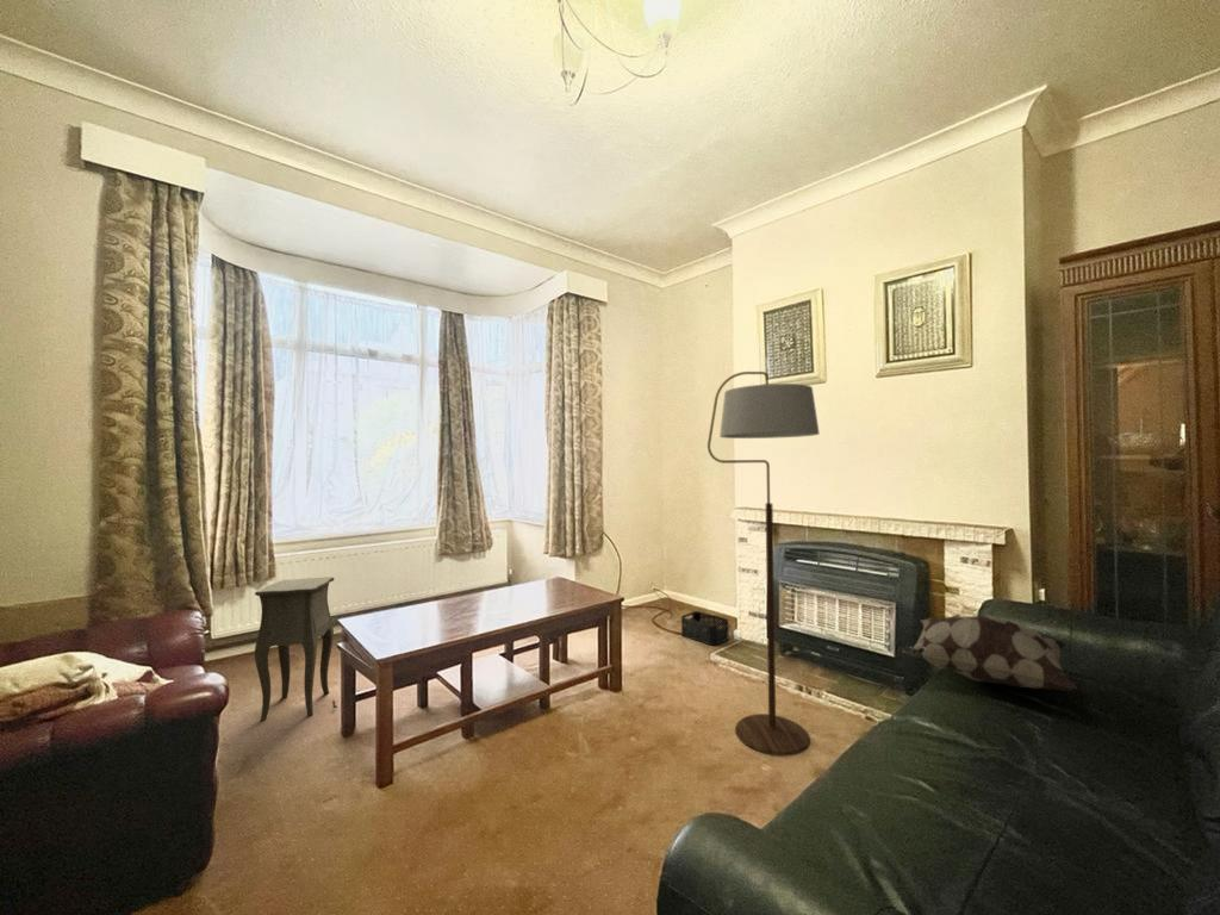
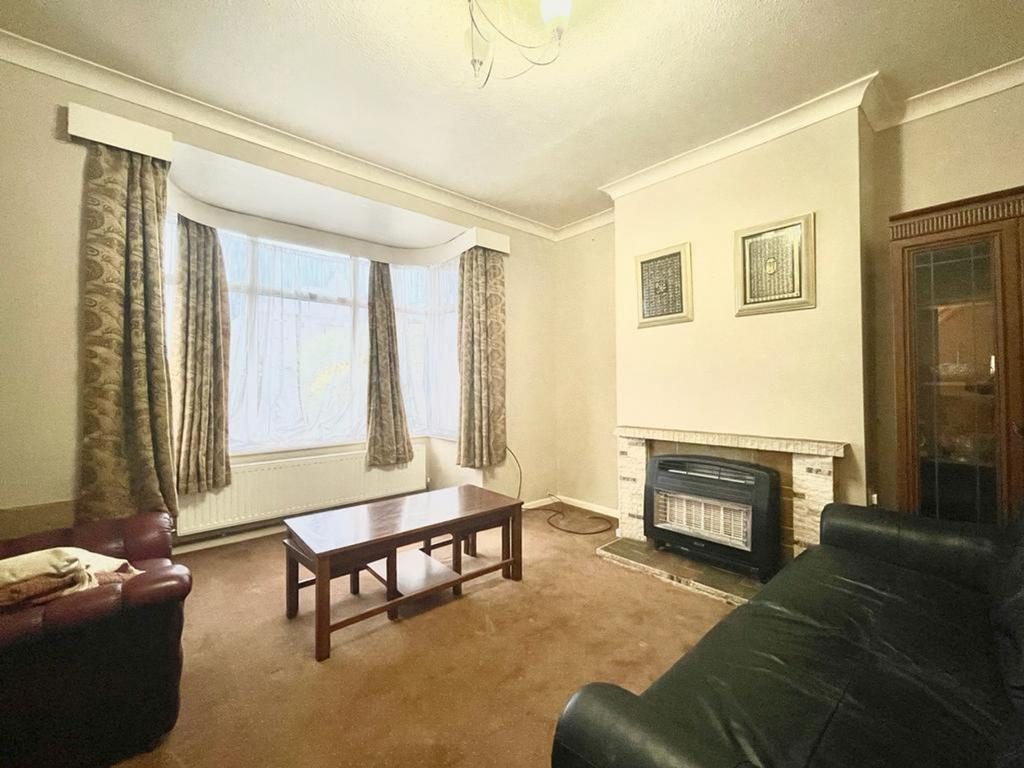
- decorative pillow (983, 648)
- side table (297, 643)
- floor lamp (766, 552)
- storage bin (704, 627)
